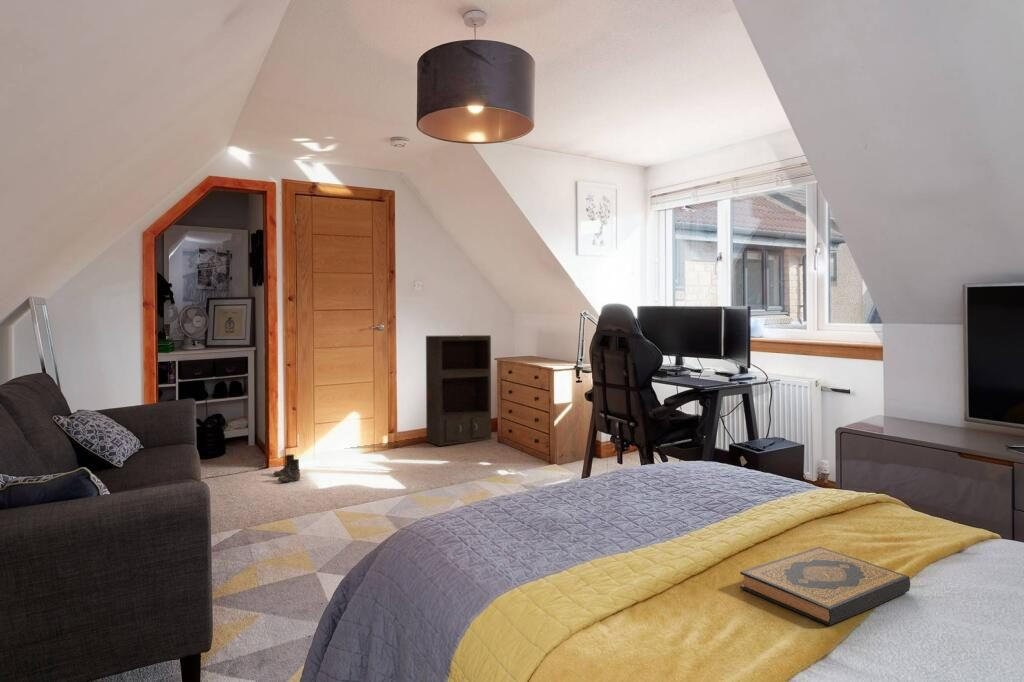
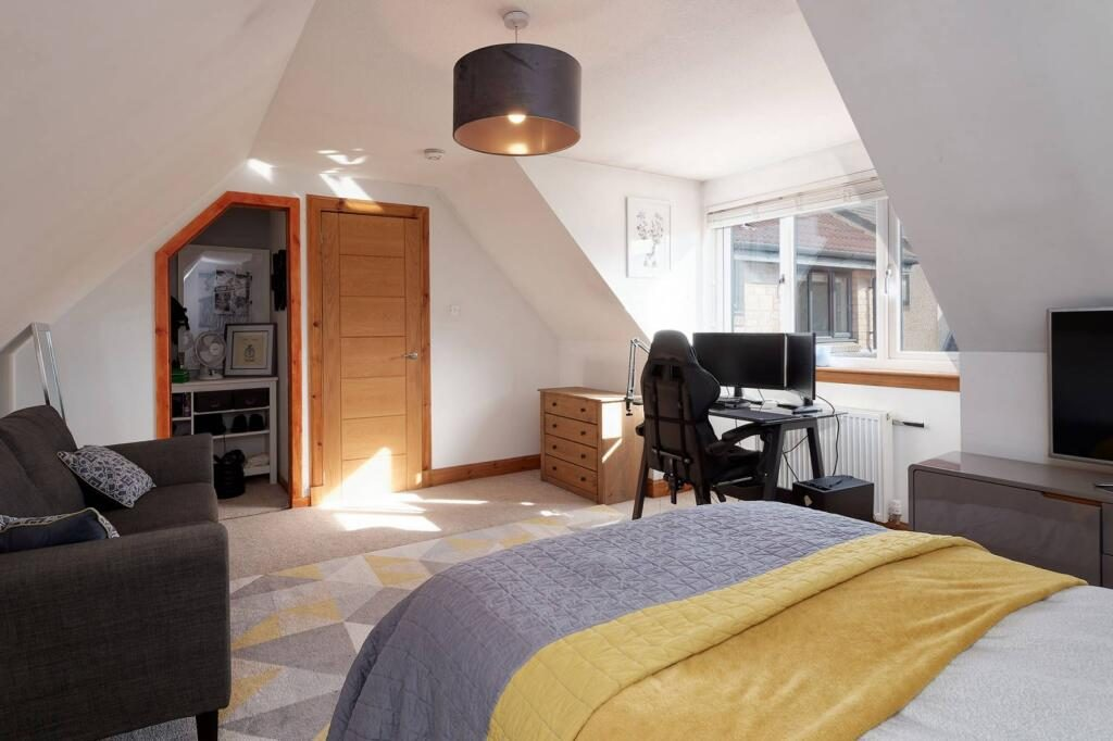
- hardback book (824, 581)
- shelf (460, 388)
- boots (286, 468)
